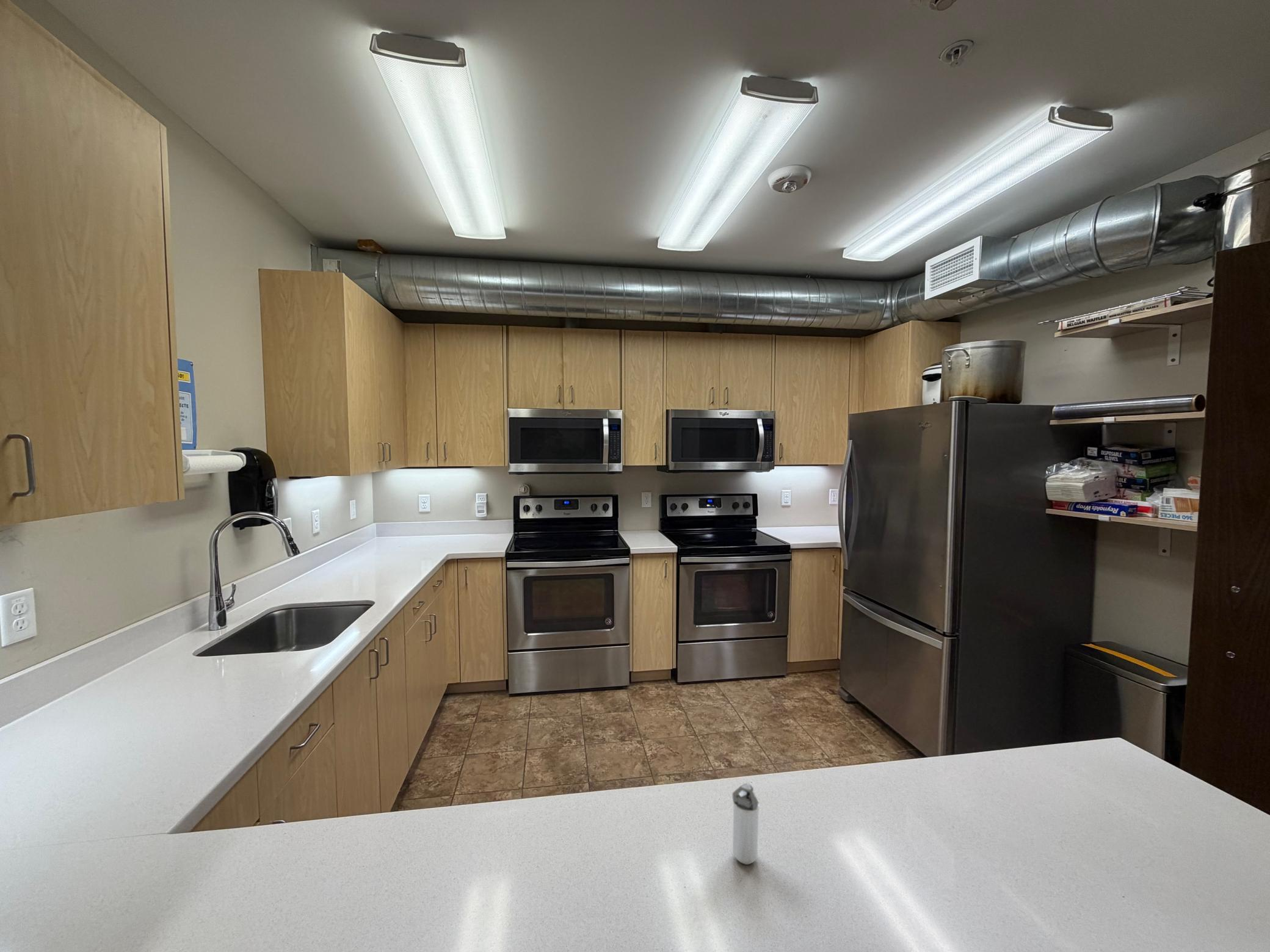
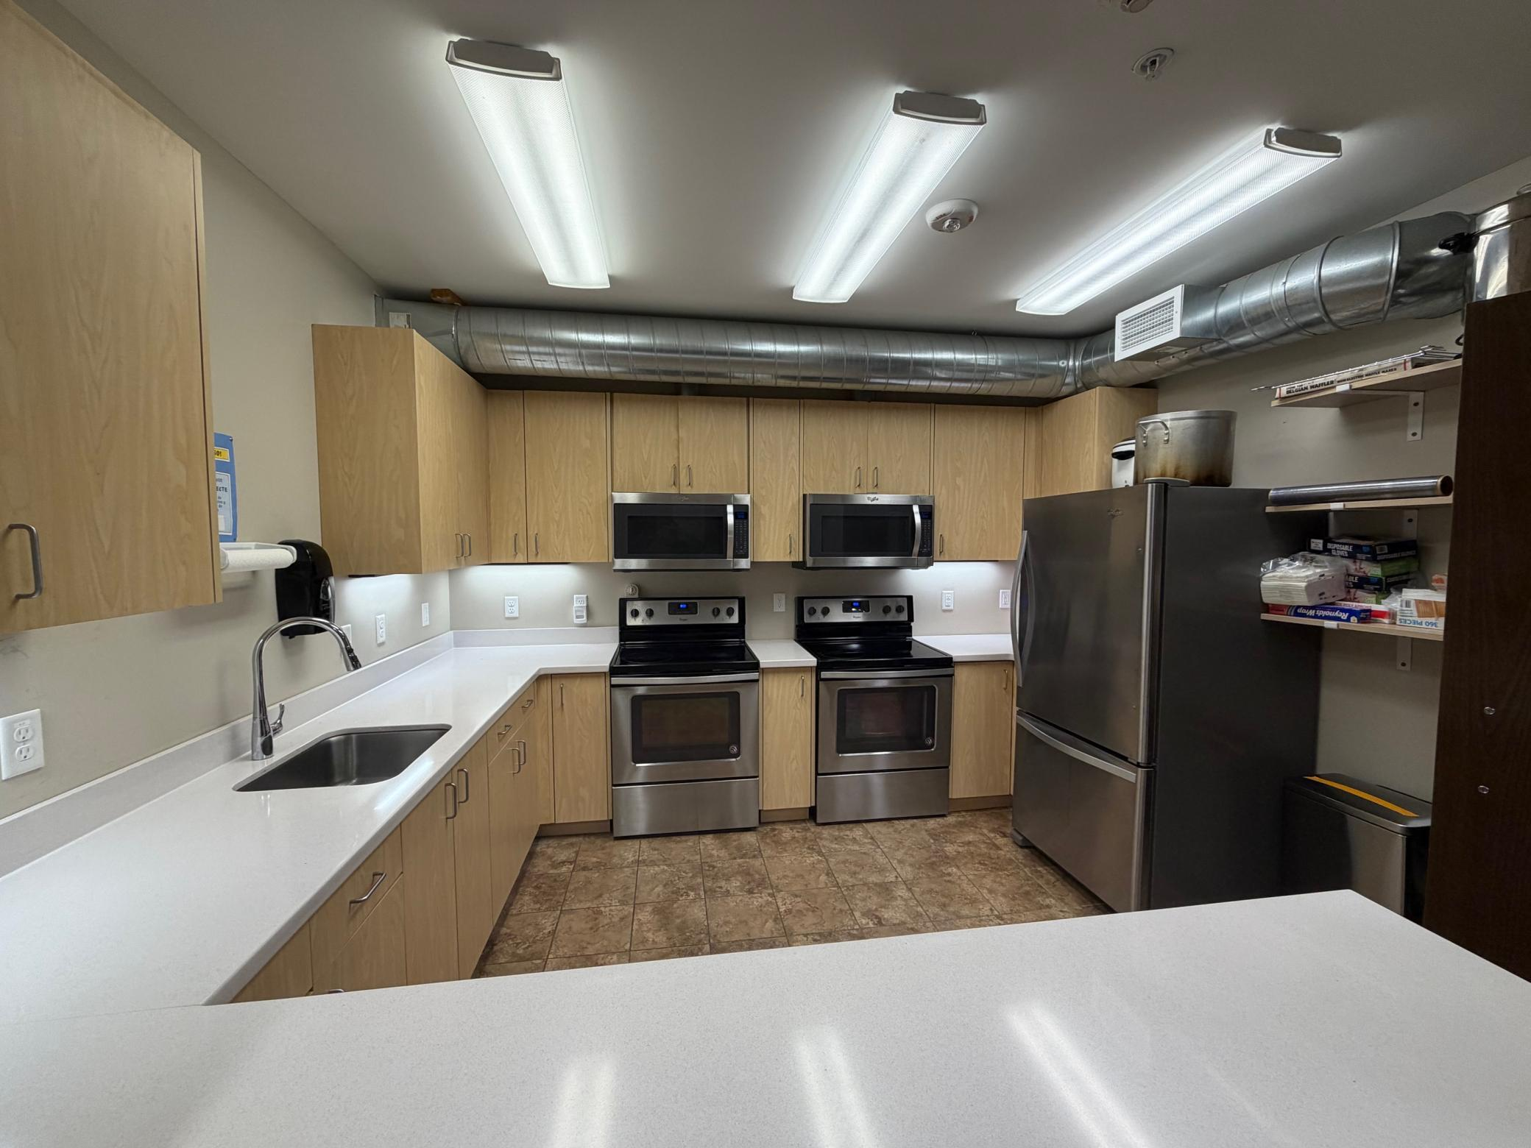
- shaker (745, 822)
